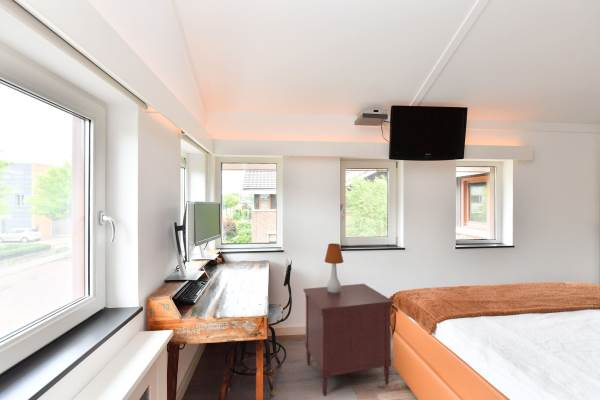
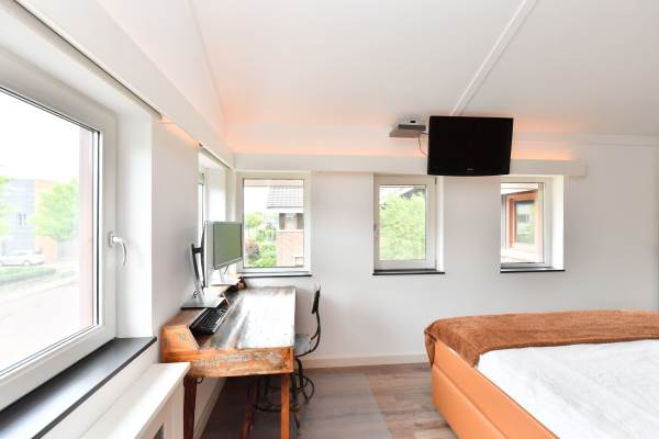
- dresser (345, 333)
- table lamp (334, 267)
